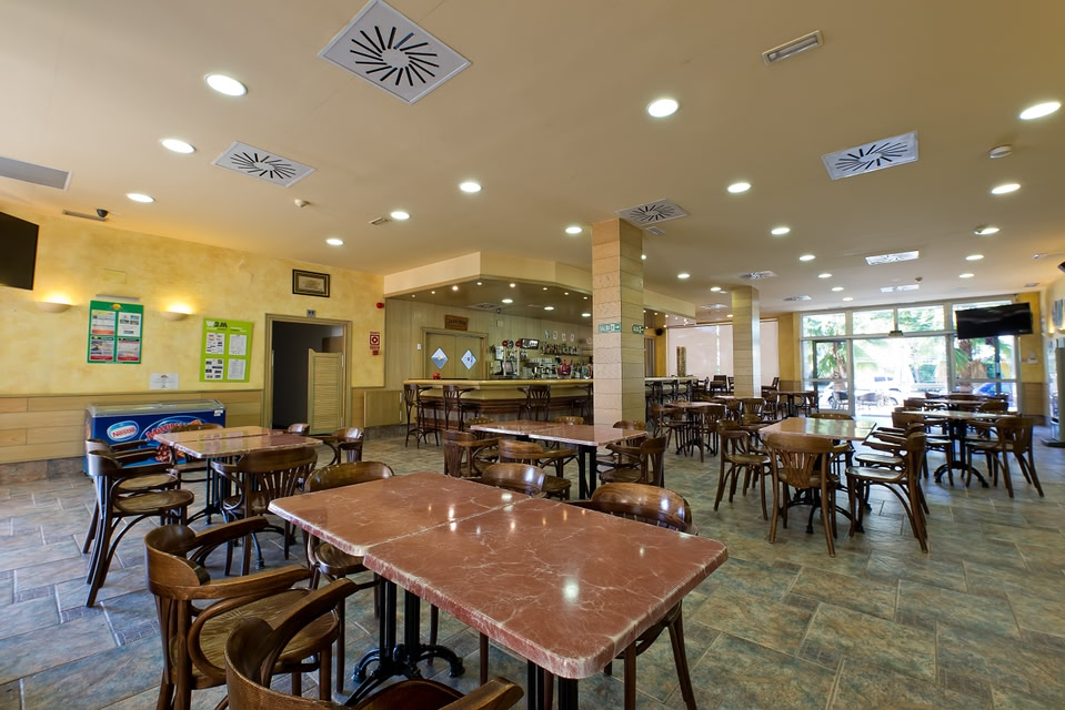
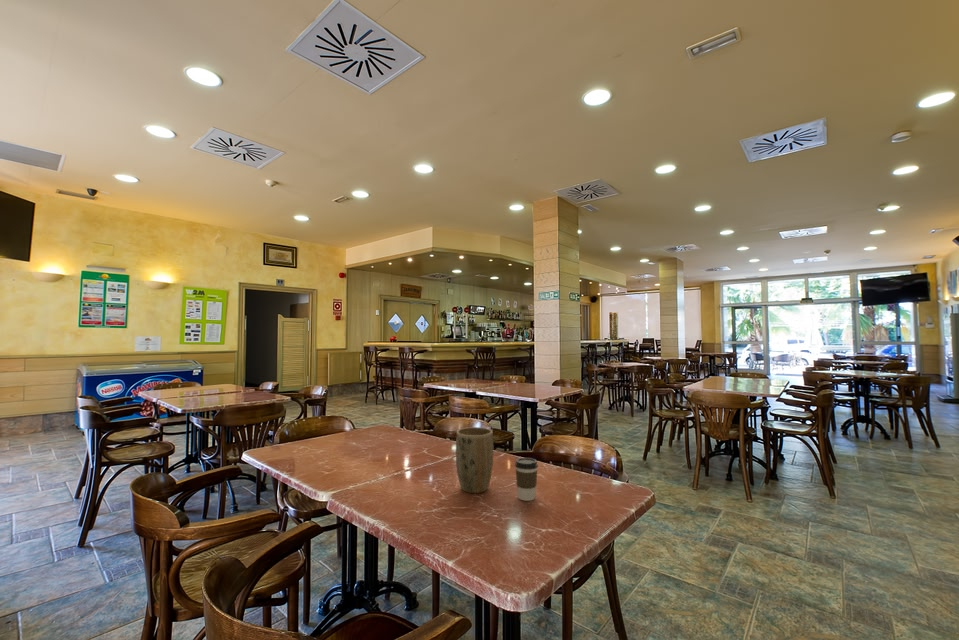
+ coffee cup (526, 479)
+ plant pot (474, 459)
